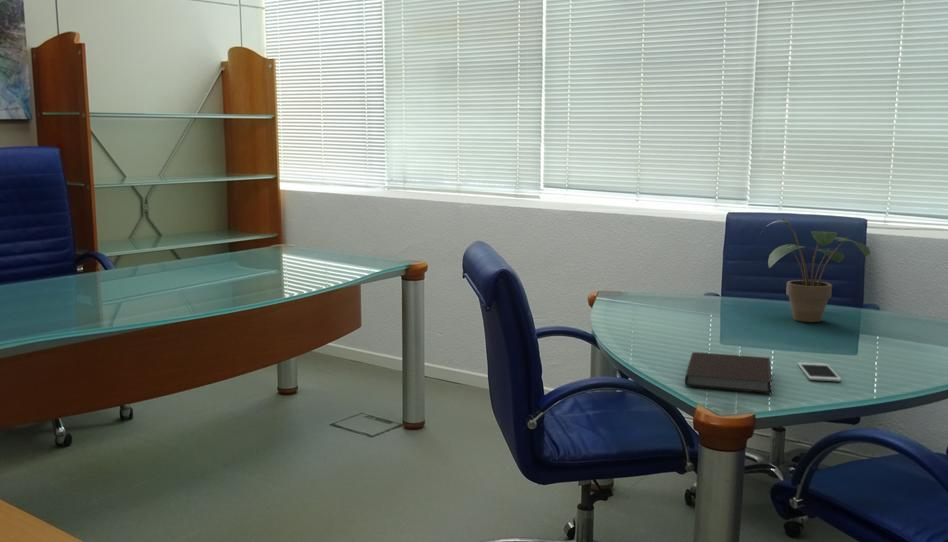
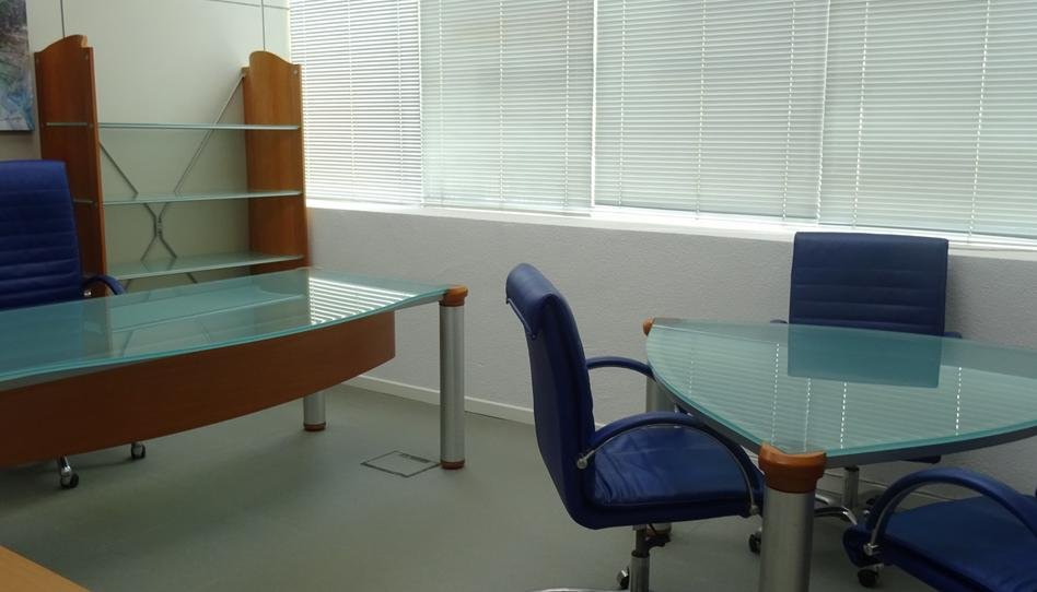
- notebook (728, 371)
- cell phone (818, 371)
- potted plant (812, 270)
